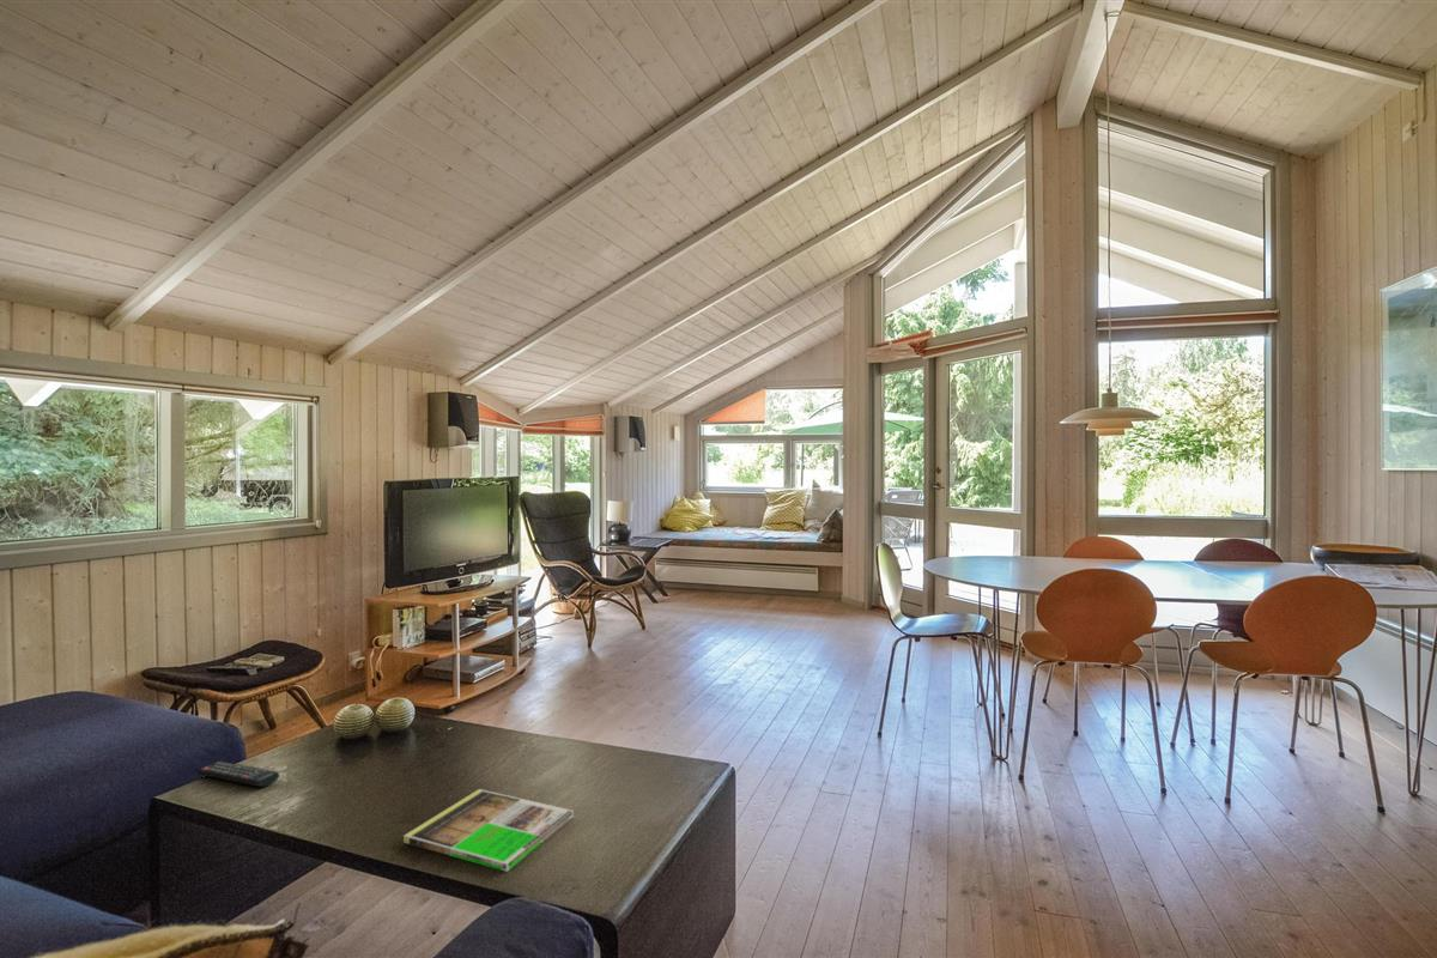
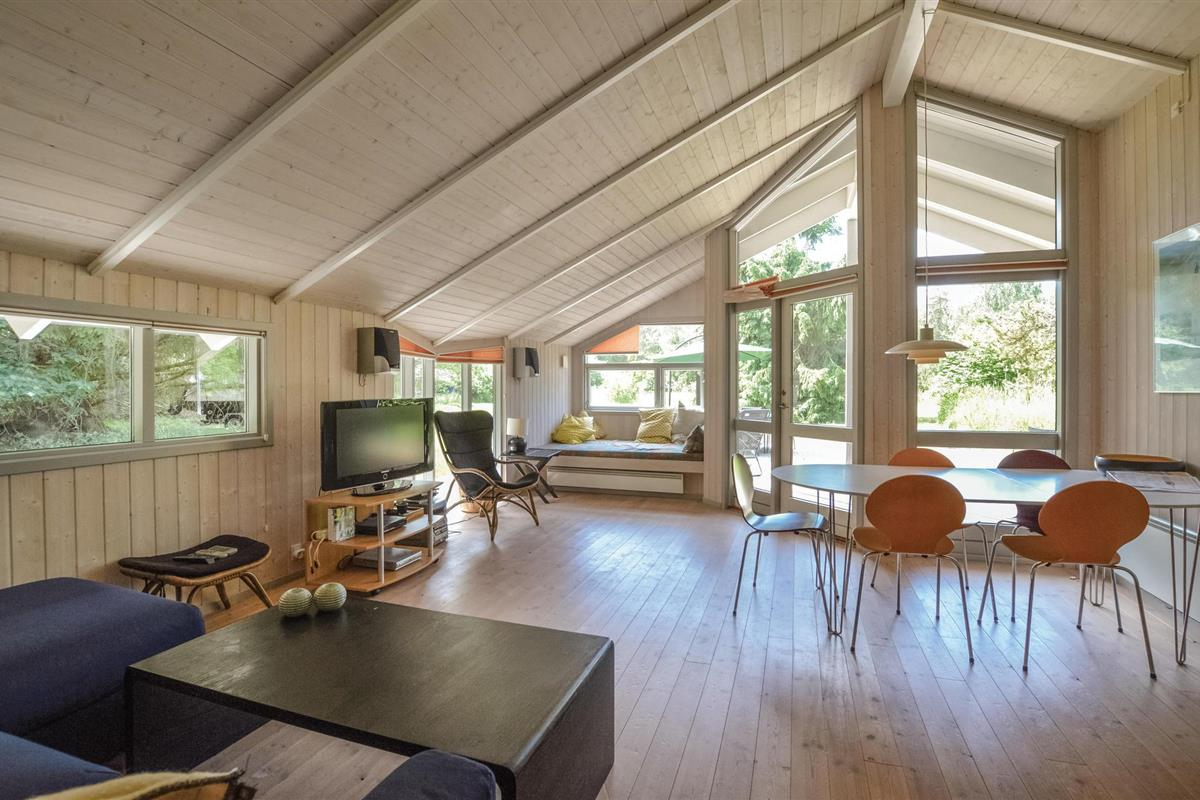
- remote control (237, 774)
- magazine (491, 825)
